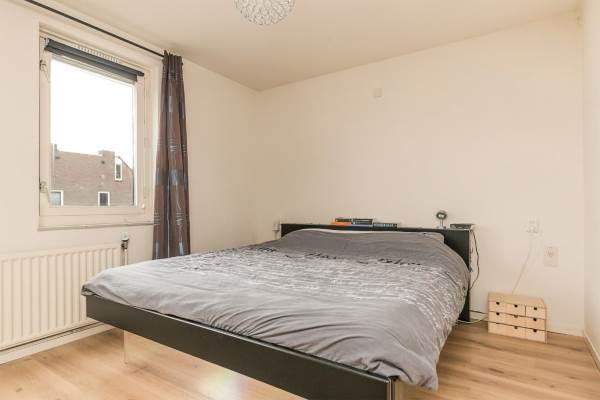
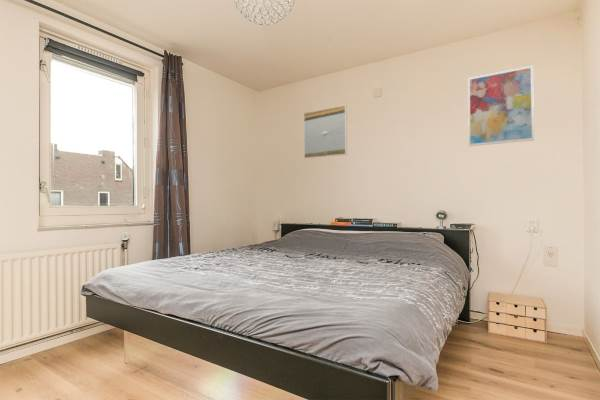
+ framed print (324, 133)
+ wall art (499, 107)
